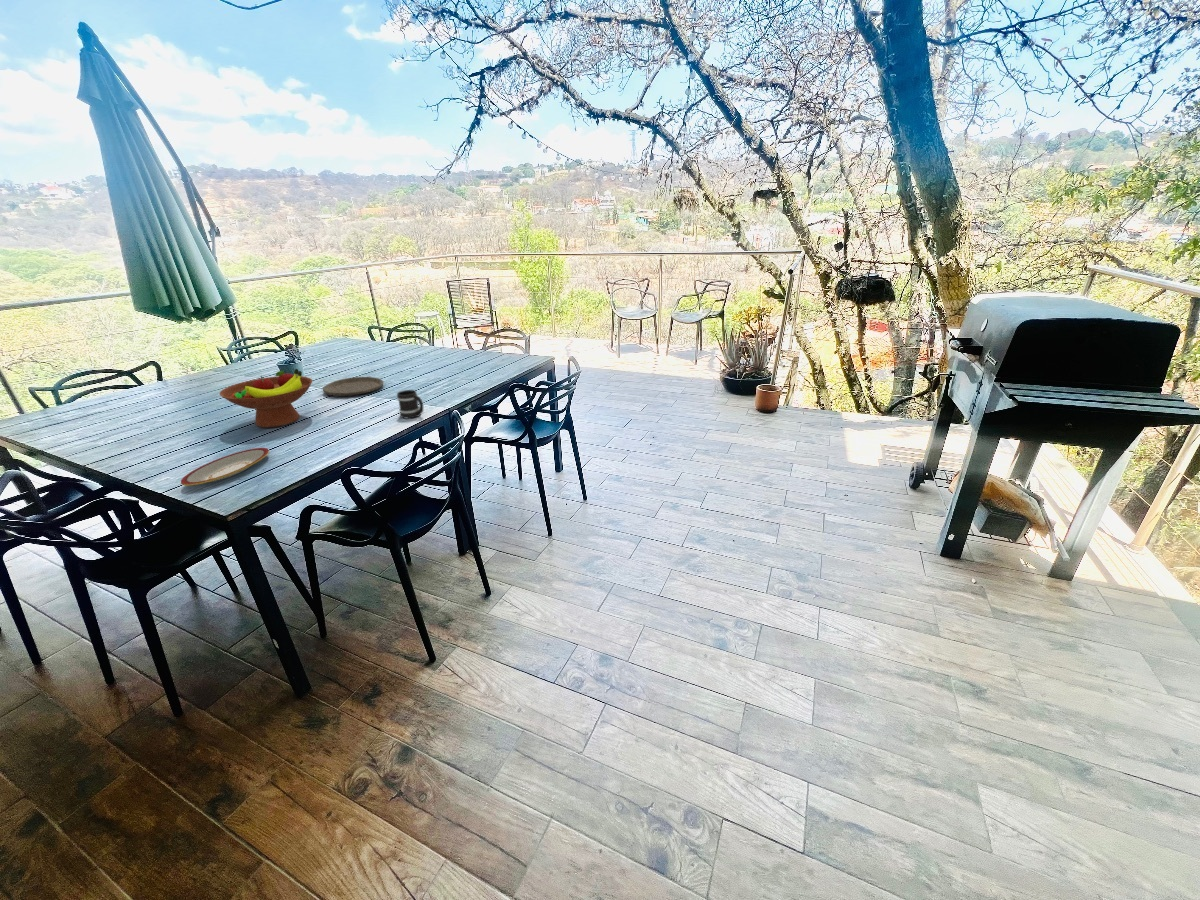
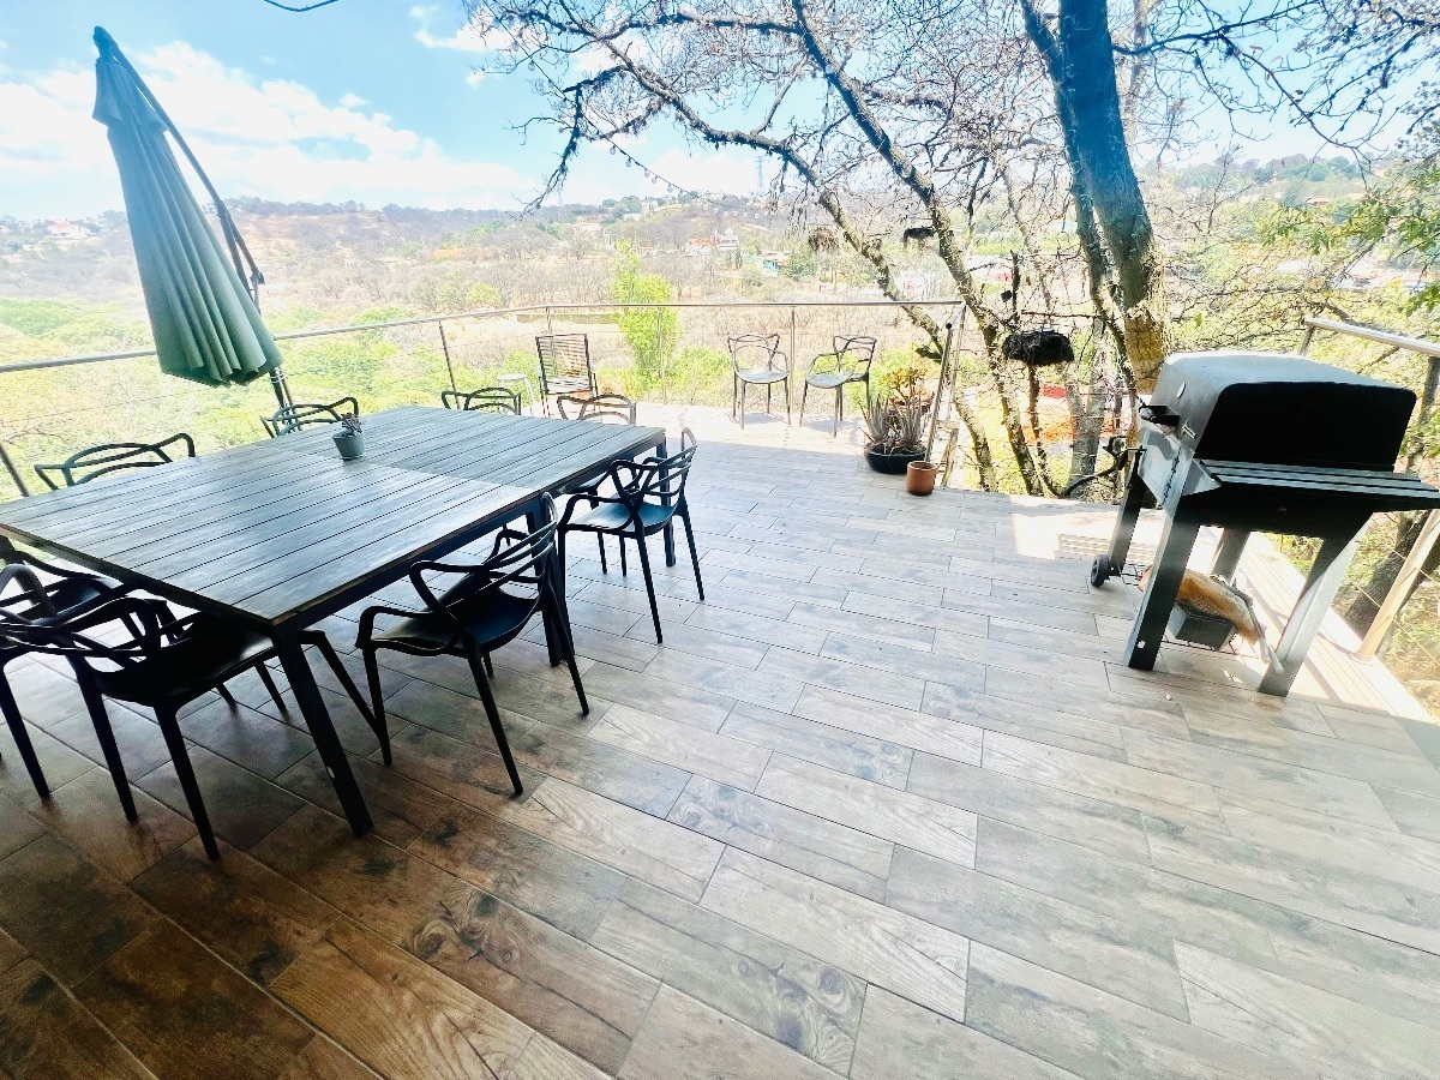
- mug (411, 404)
- fruit bowl (271, 397)
- plate (228, 467)
- plate (354, 386)
